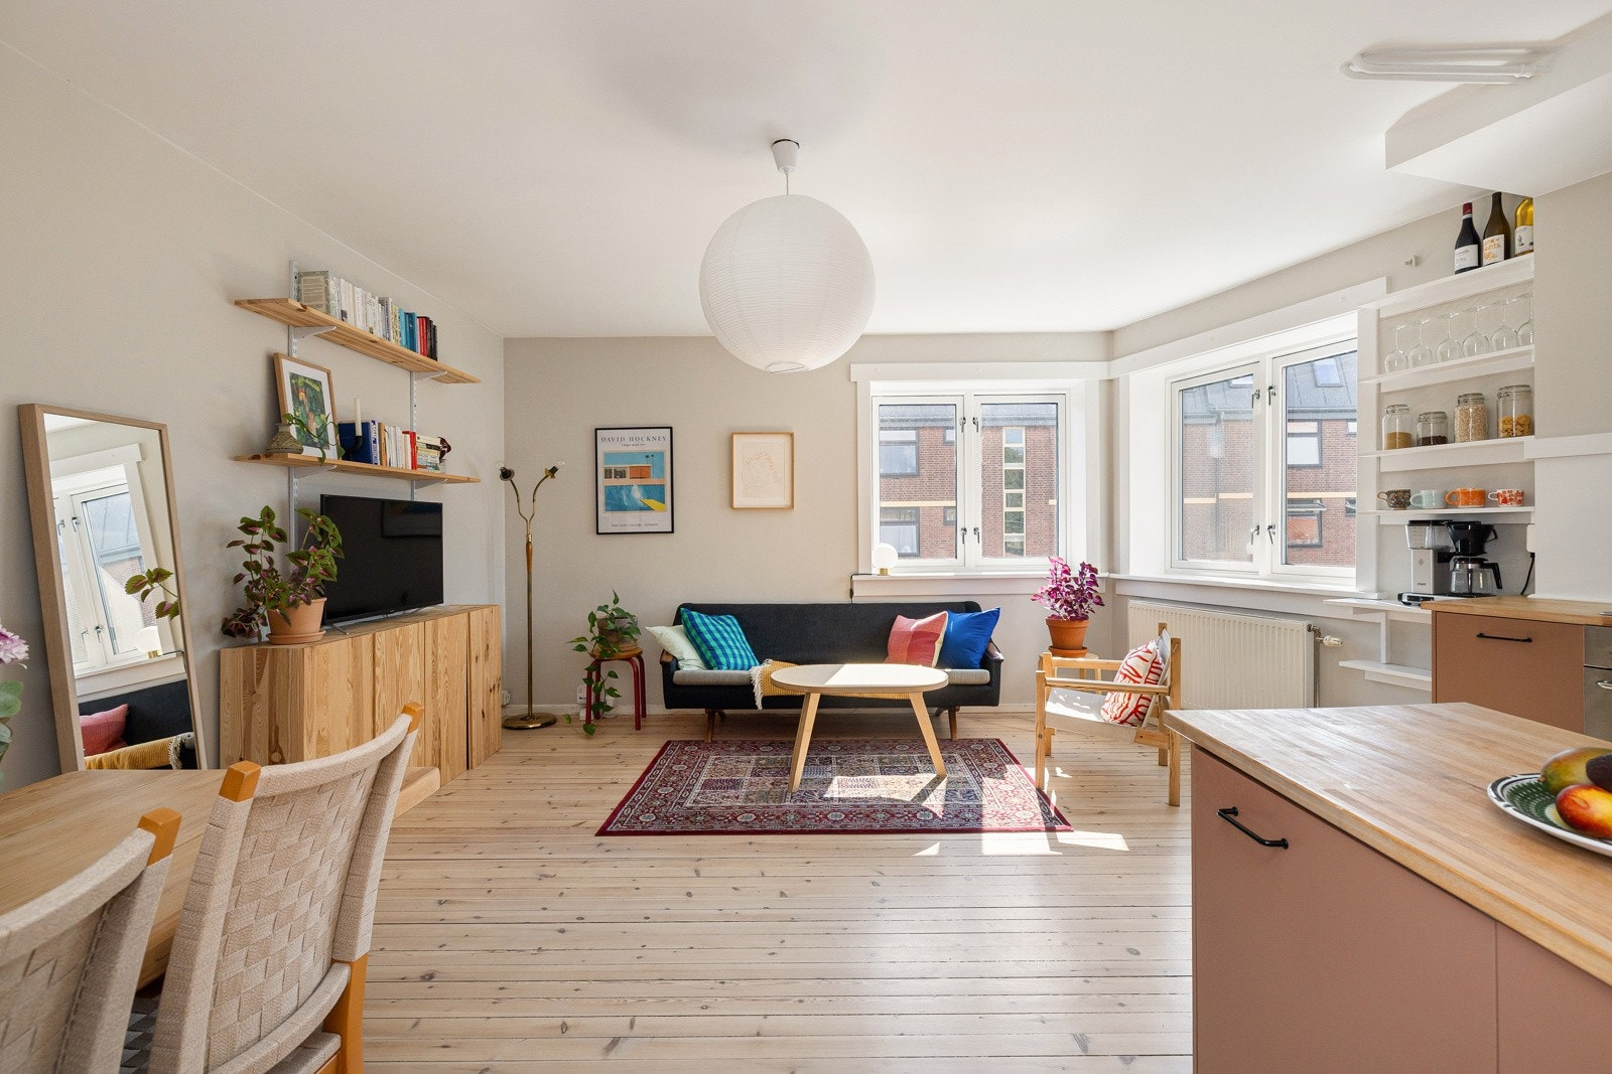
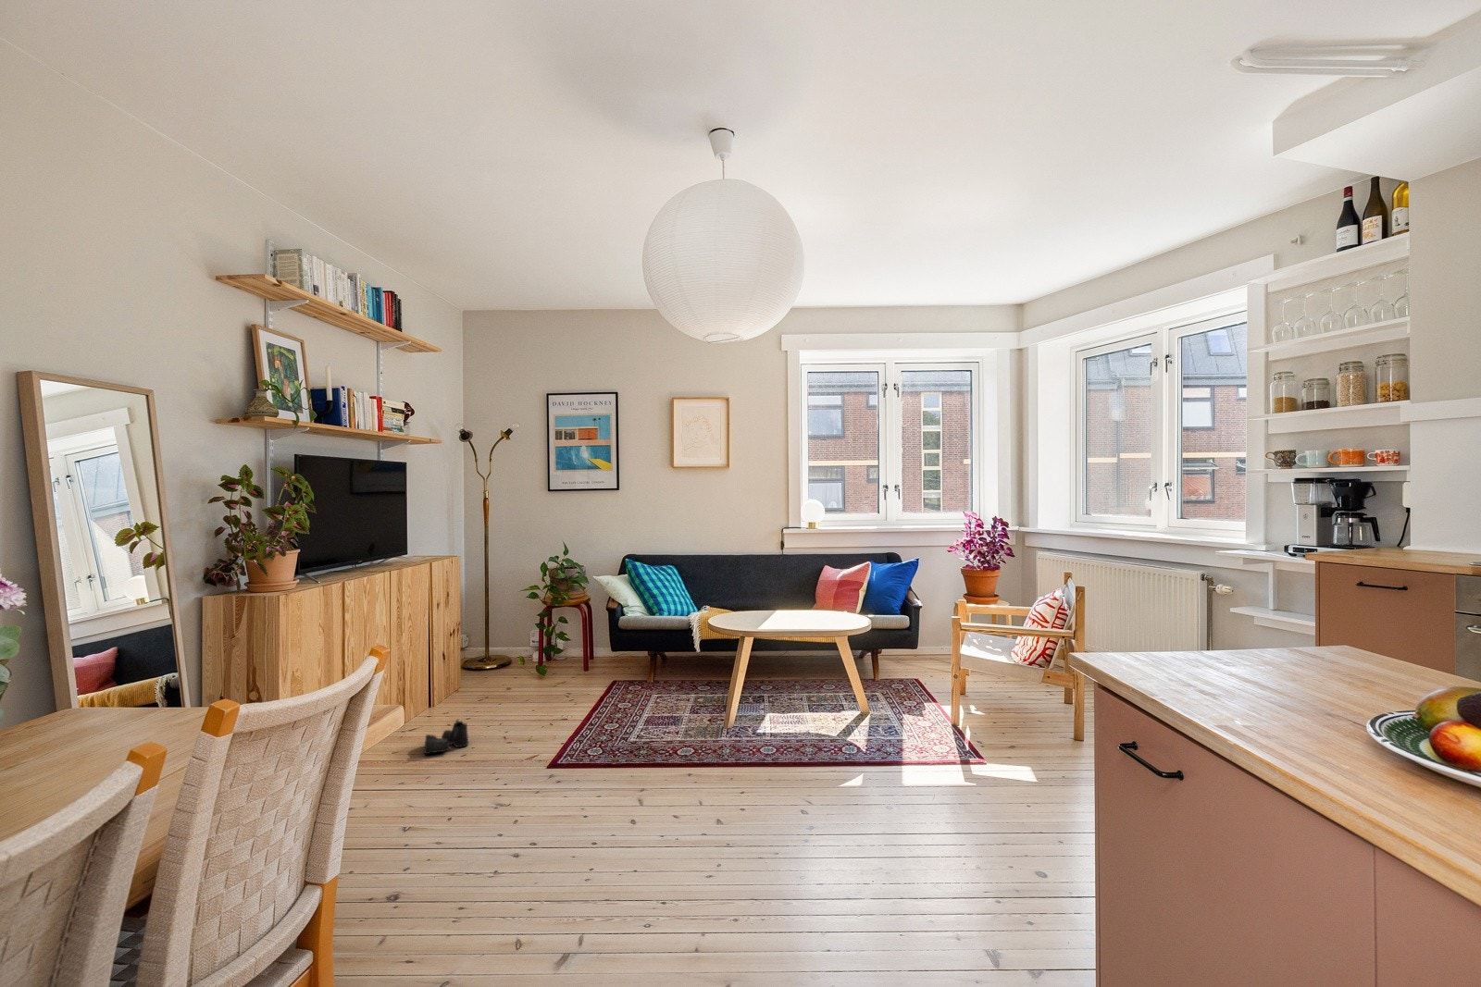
+ boots (442, 736)
